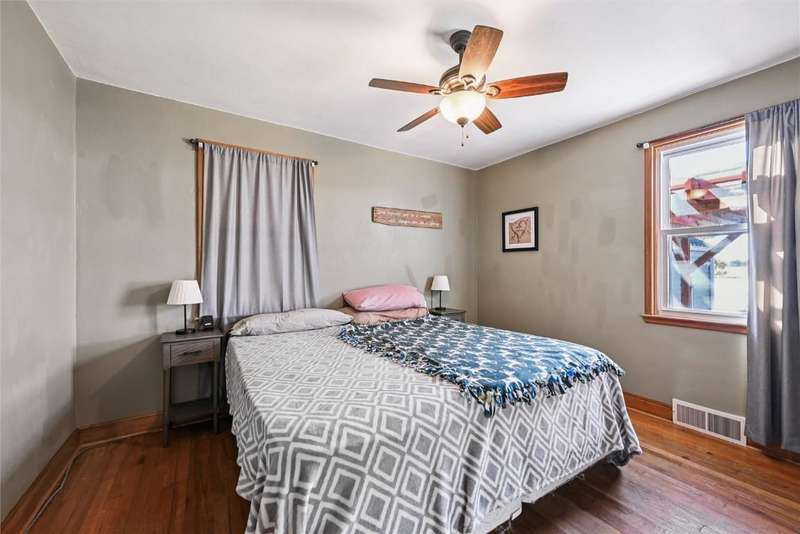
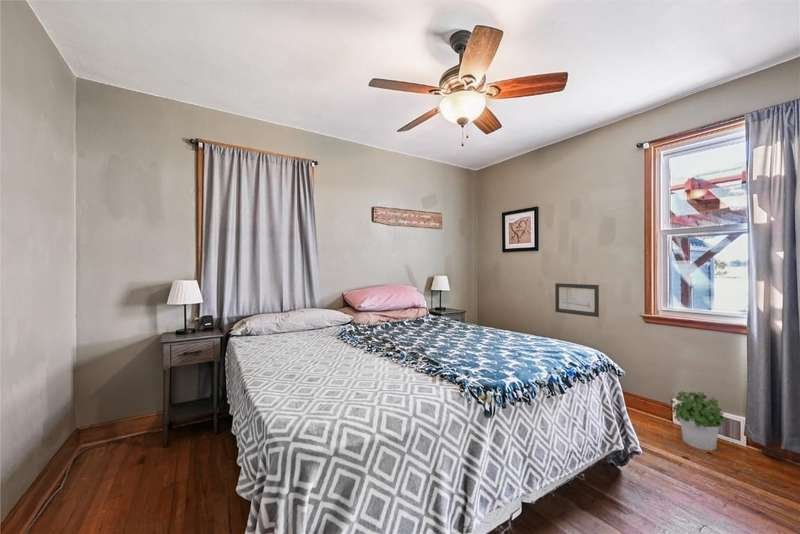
+ potted plant (695, 417)
+ wall art (575, 299)
